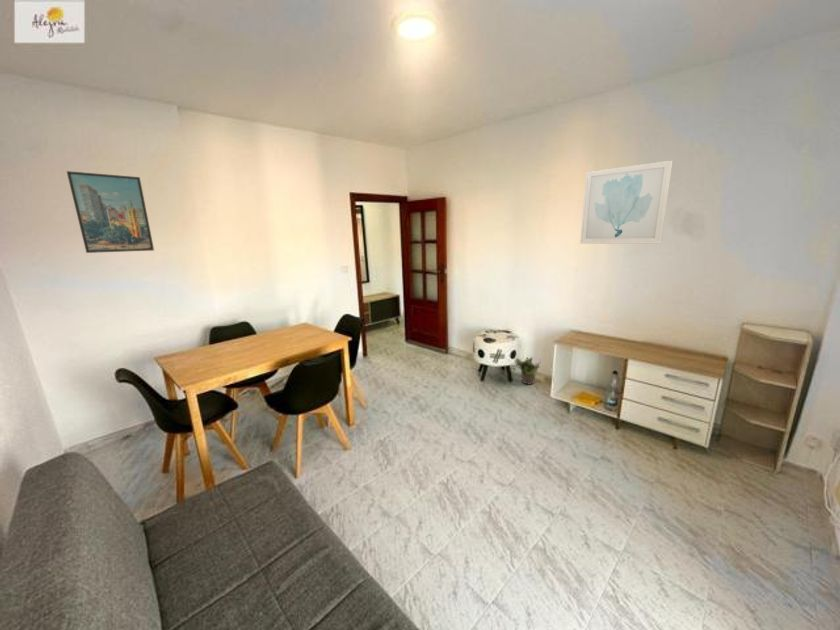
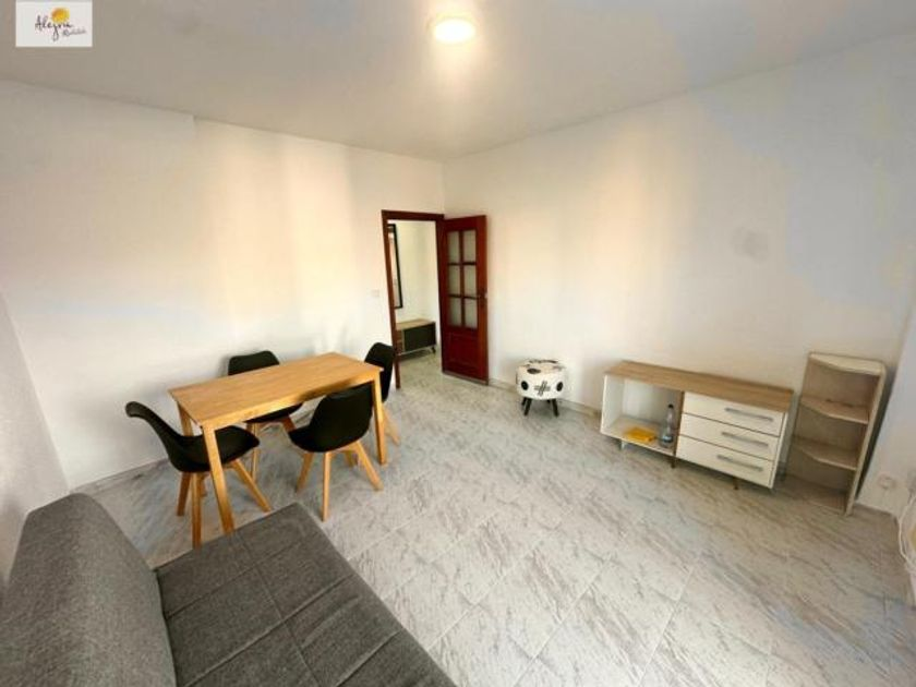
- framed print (113, 214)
- potted plant (526, 367)
- wall art (621, 206)
